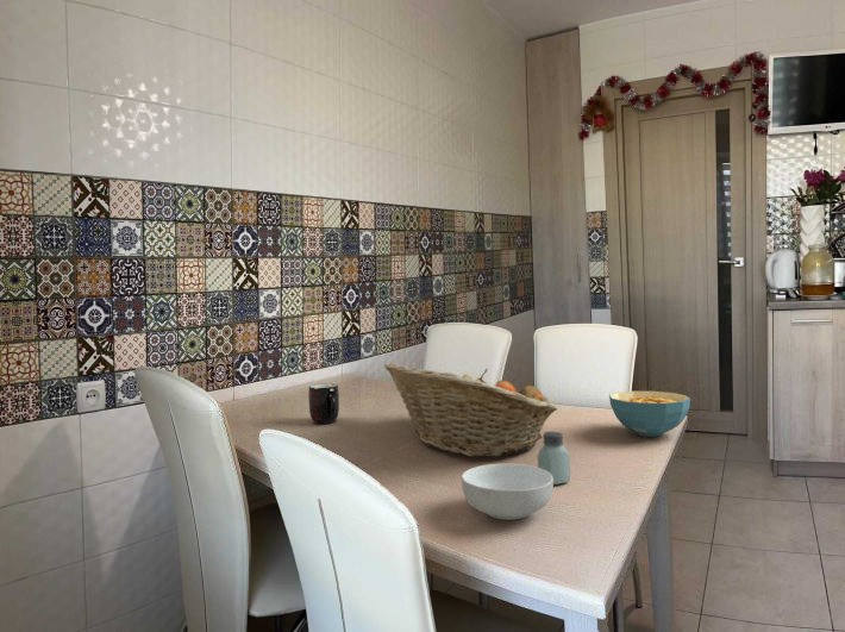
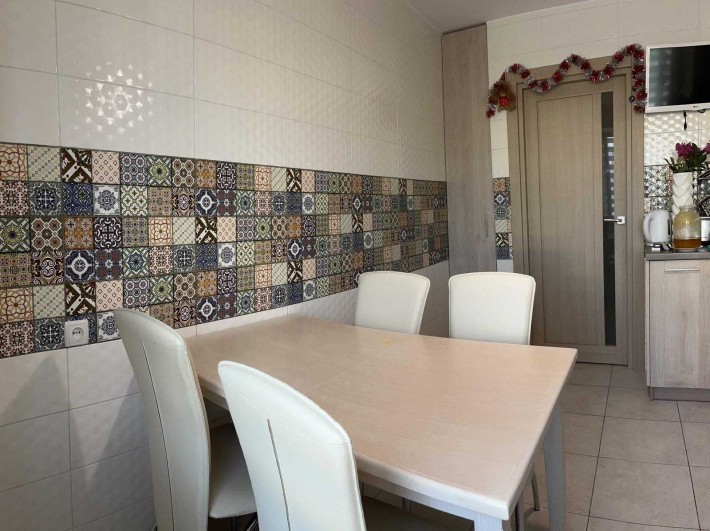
- cereal bowl (649, 414)
- saltshaker (553, 457)
- mug (325, 403)
- fruit basket (467, 401)
- cereal bowl (507, 494)
